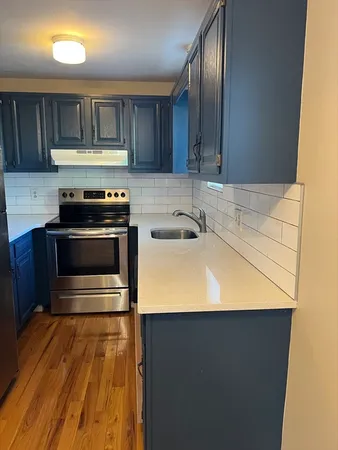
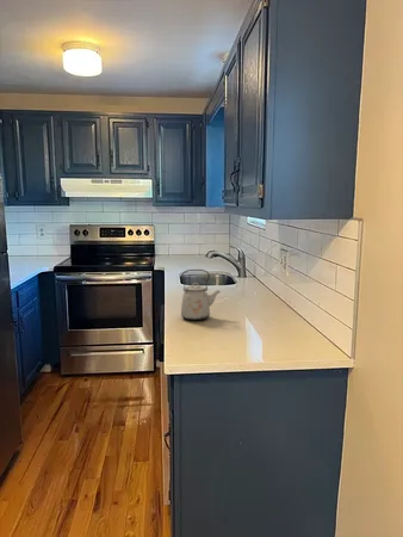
+ kettle (200, 294)
